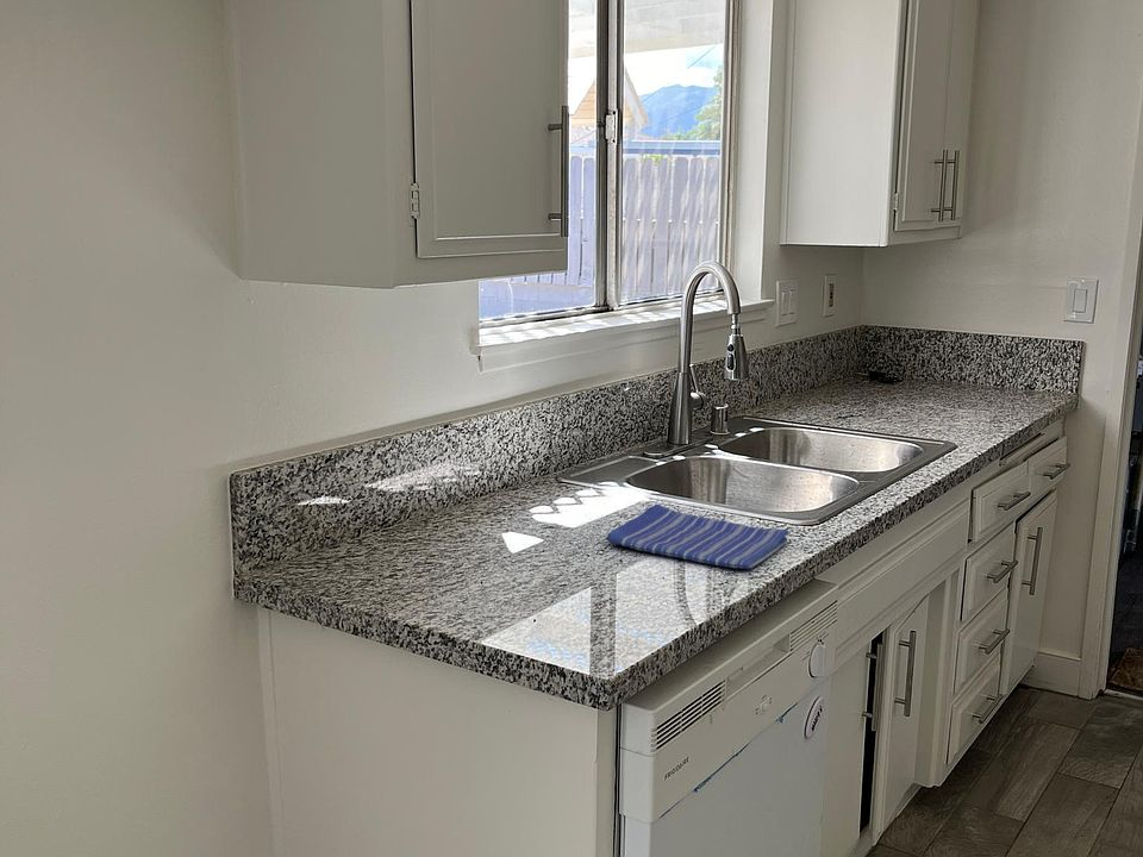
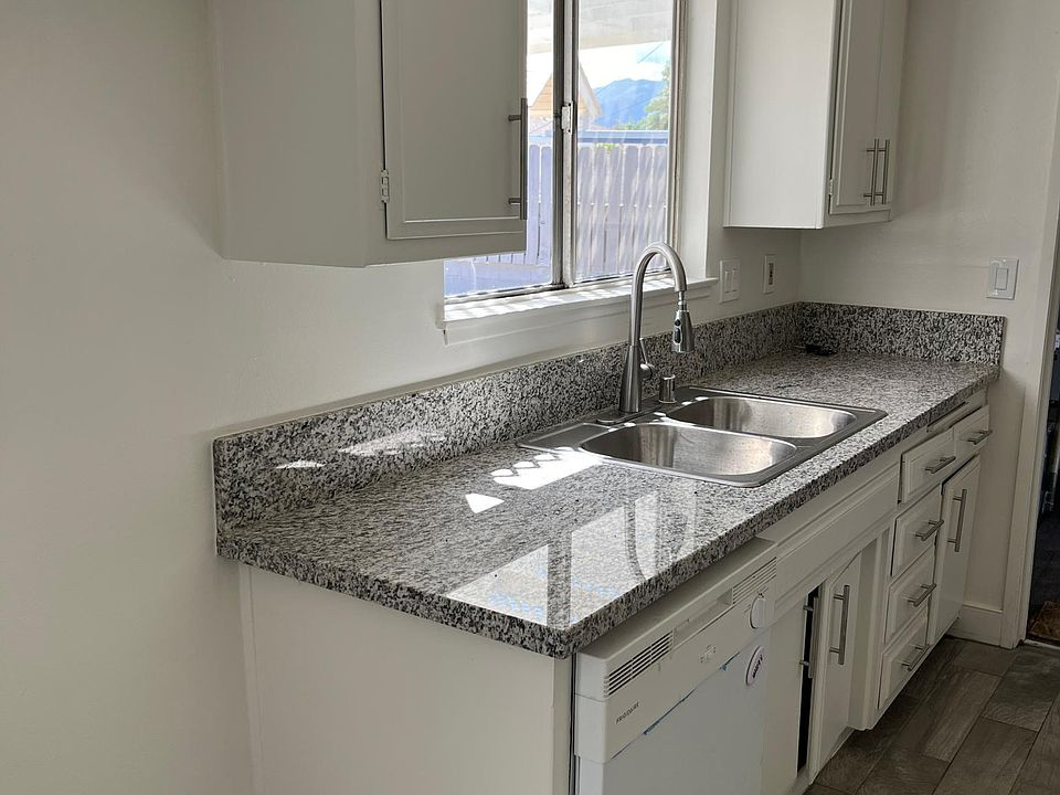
- dish towel (697, 534)
